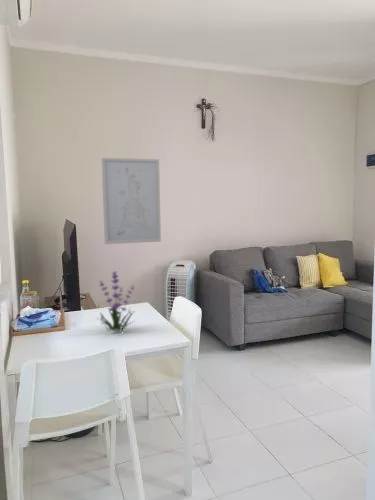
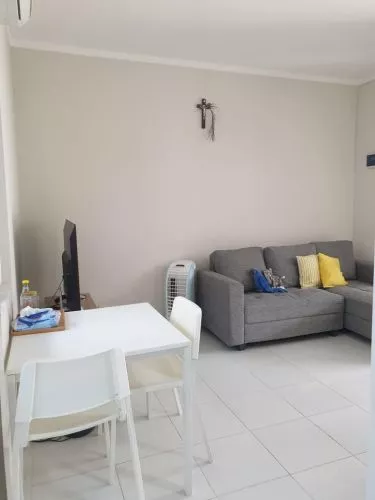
- wall art (132, 201)
- plant (116, 299)
